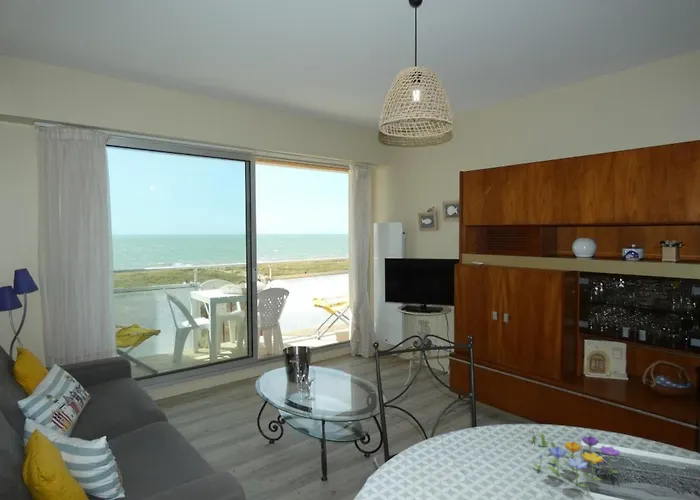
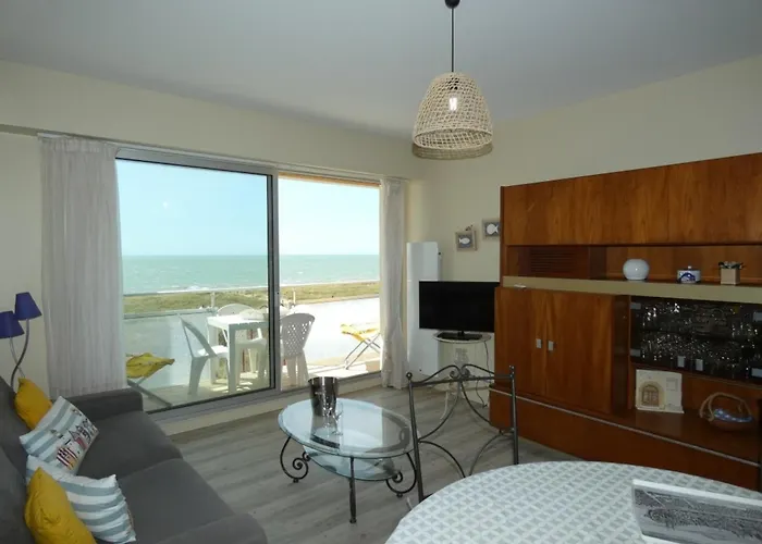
- flower (557, 448)
